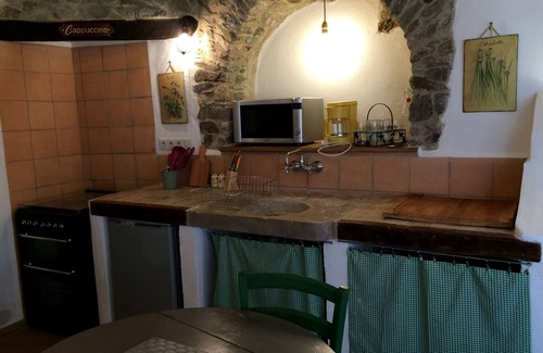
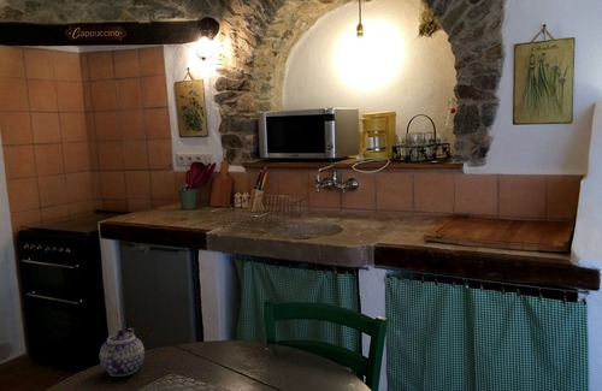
+ teapot (122, 350)
